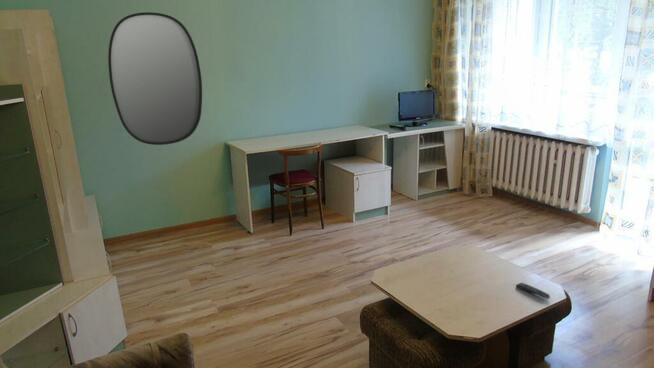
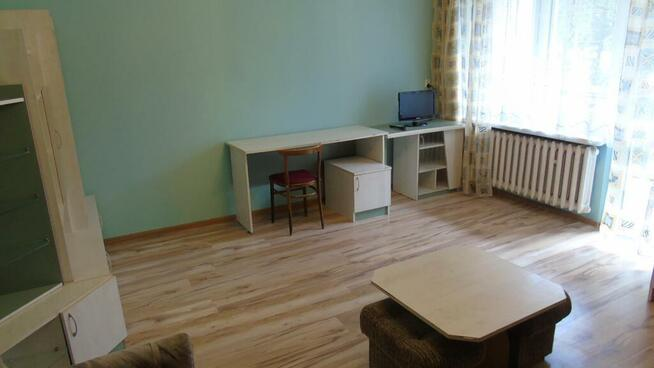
- home mirror (157, 80)
- remote control (533, 290)
